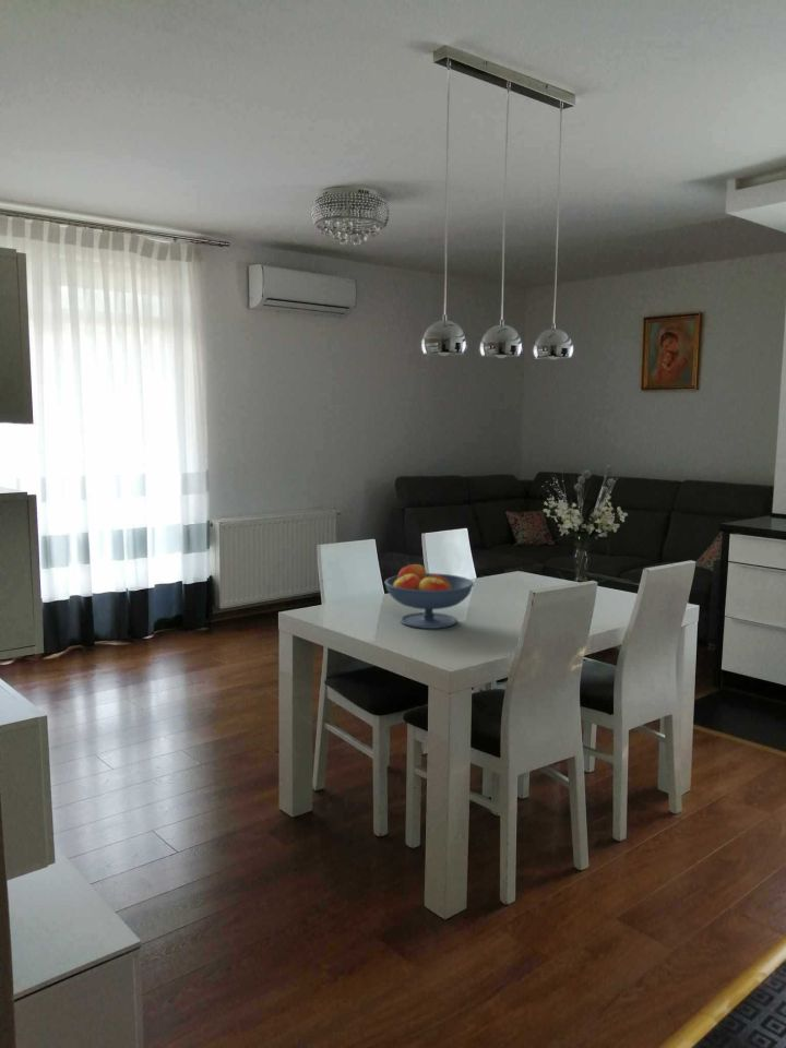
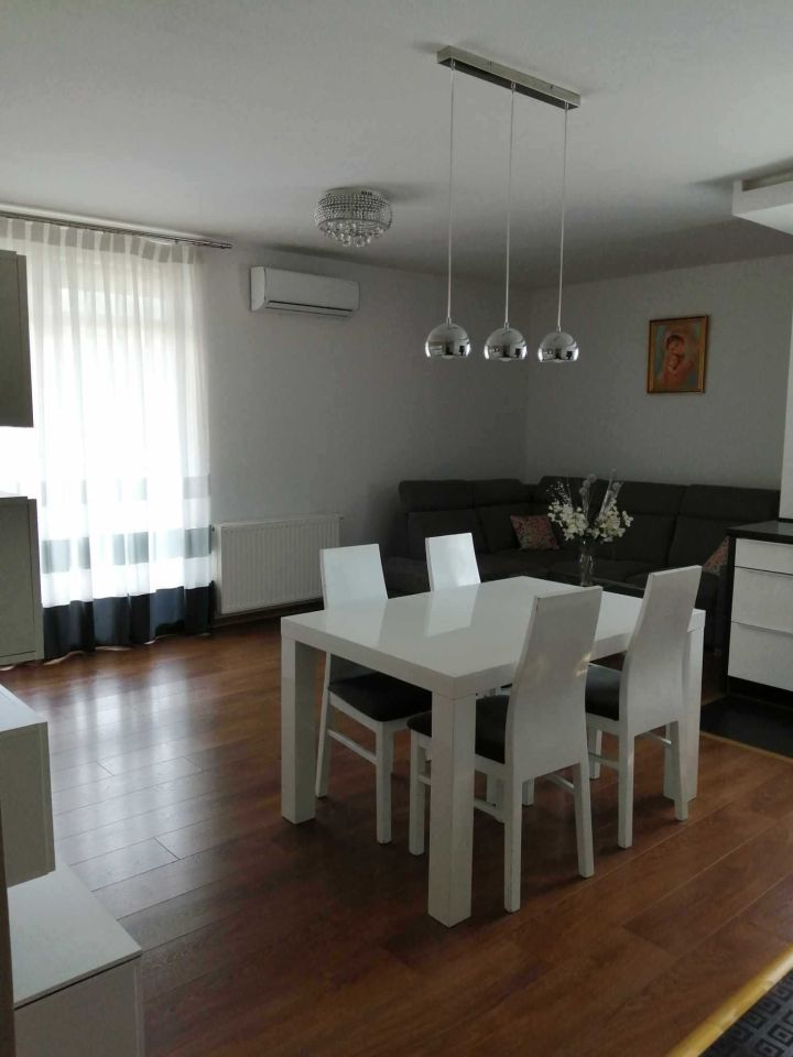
- fruit bowl (428, 594)
